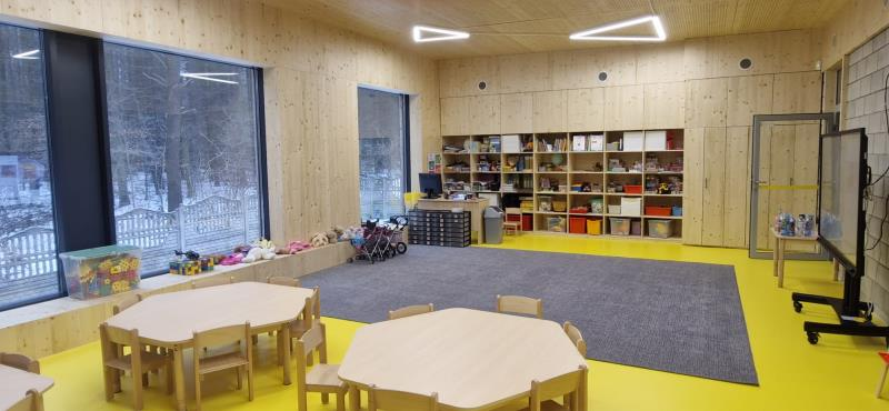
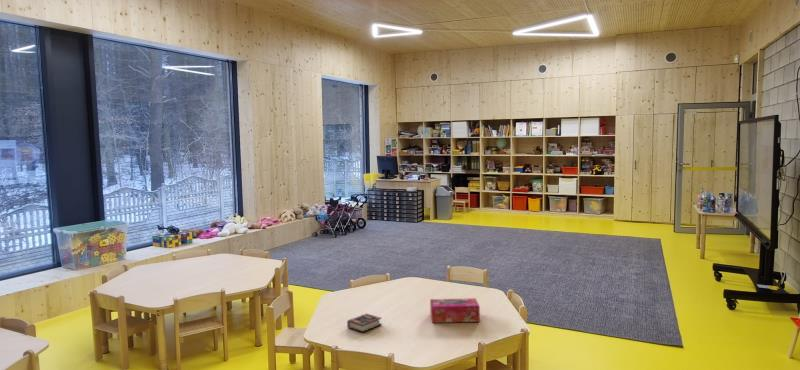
+ book (364, 322)
+ tissue box (454, 310)
